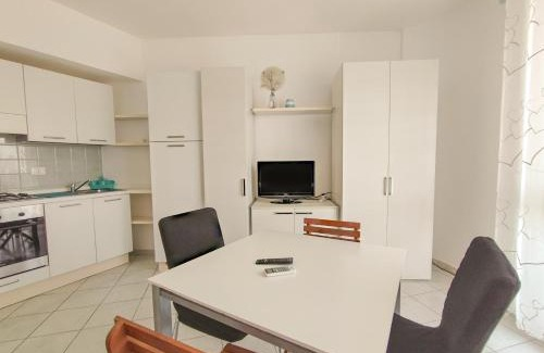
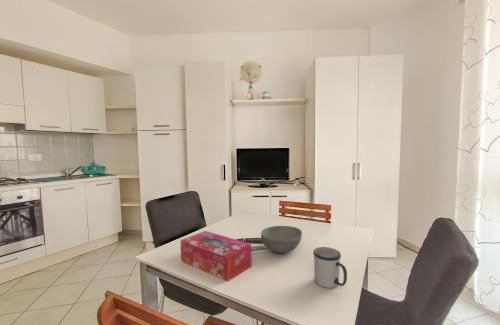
+ bowl (281, 241)
+ tissue box (215, 252)
+ mug (328, 268)
